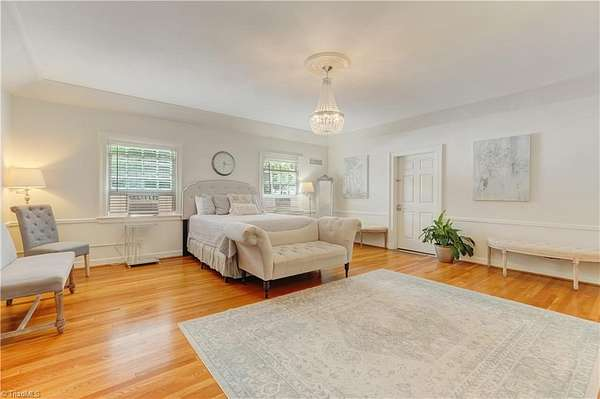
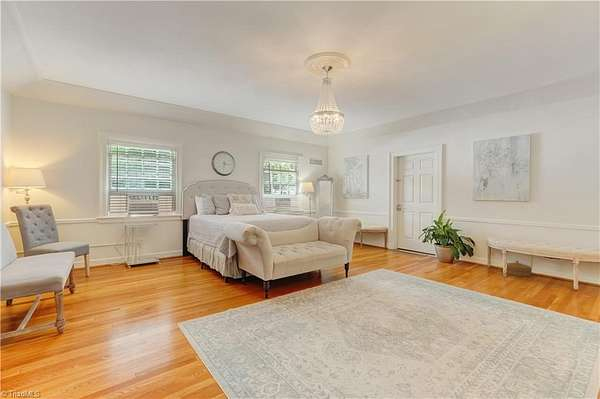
+ basket (517, 262)
